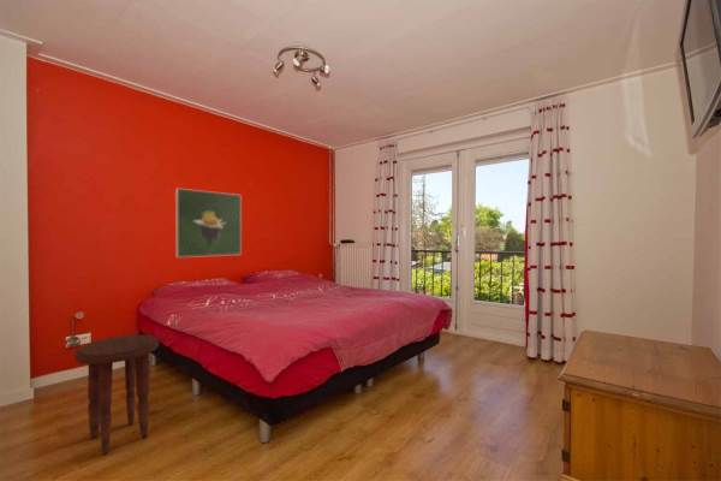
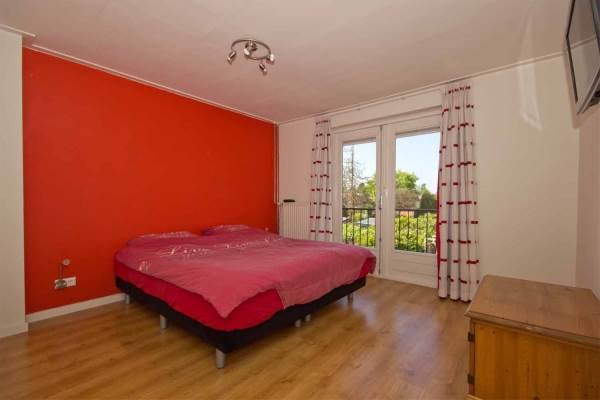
- side table (125, 387)
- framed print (210, 224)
